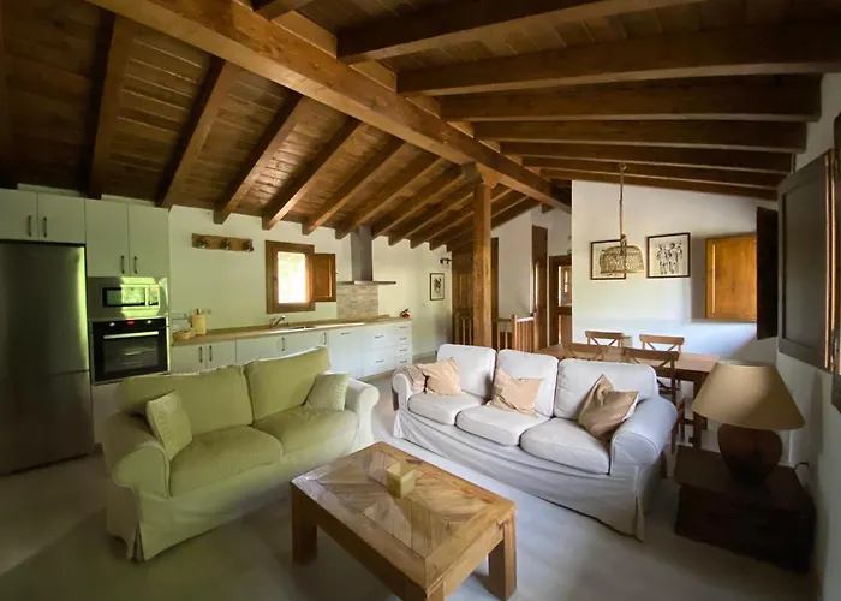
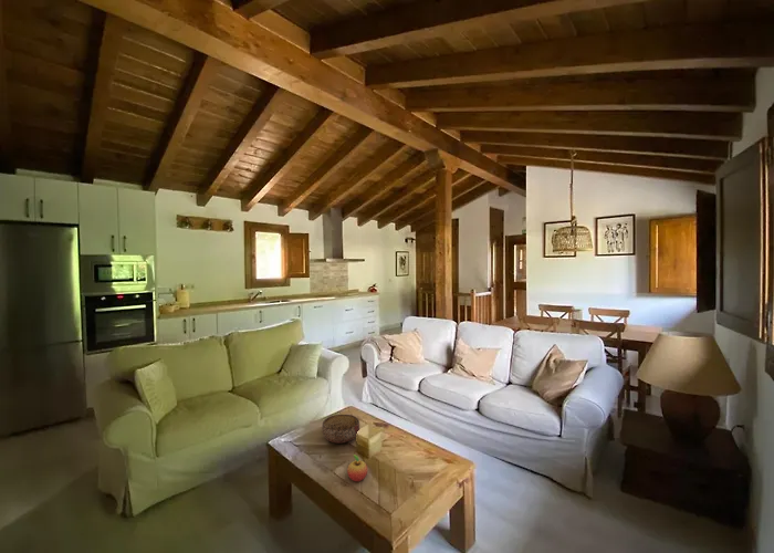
+ fruit (357, 468)
+ bowl (341, 429)
